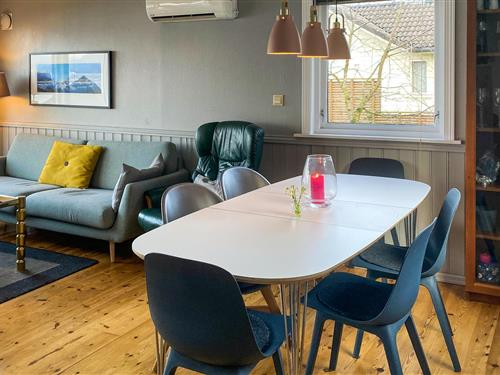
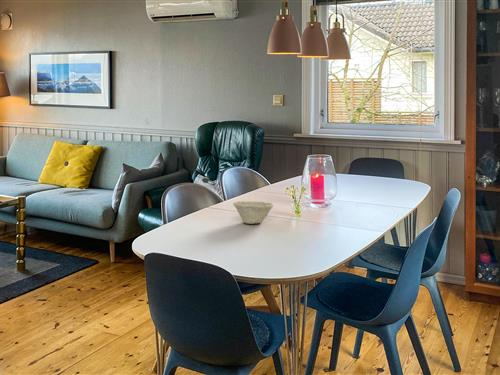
+ bowl (253, 212)
